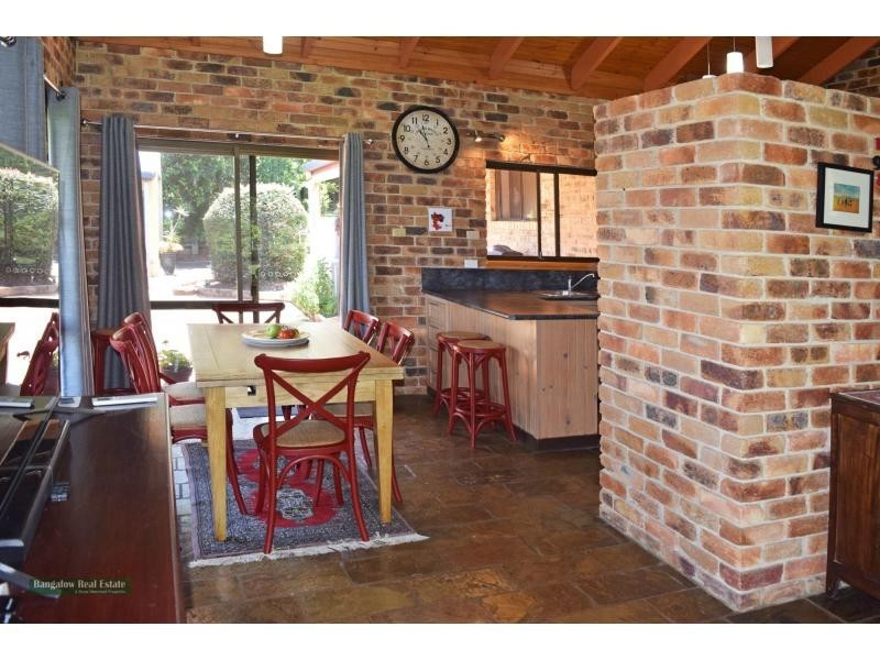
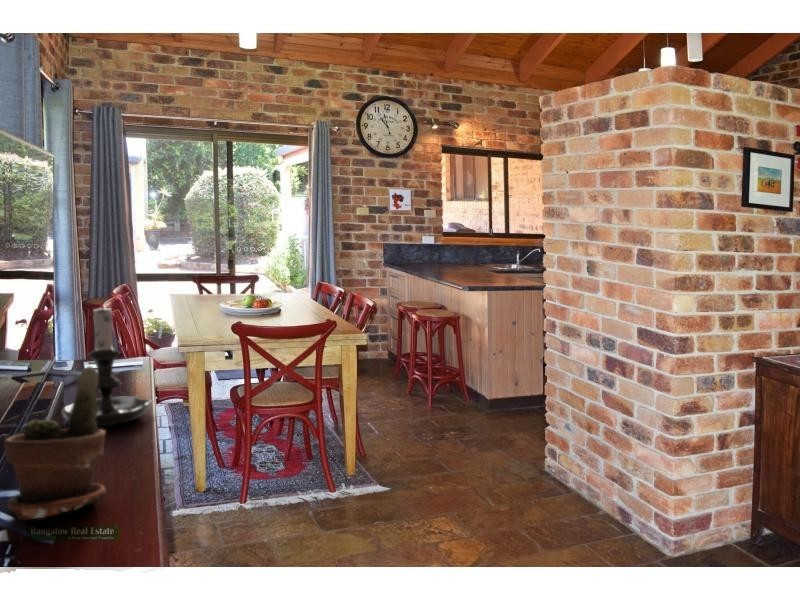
+ potted plant (56, 441)
+ candle holder (106, 360)
